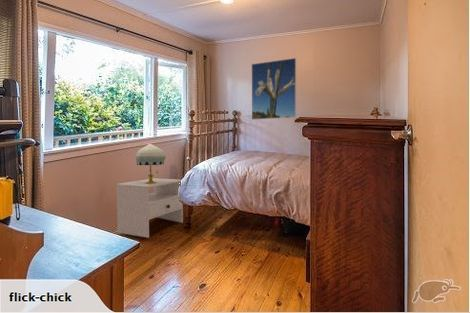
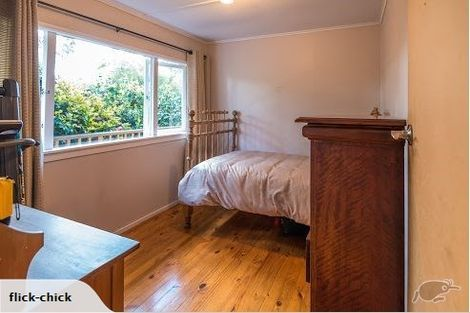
- nightstand (152, 204)
- table lamp (150, 163)
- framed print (273, 90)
